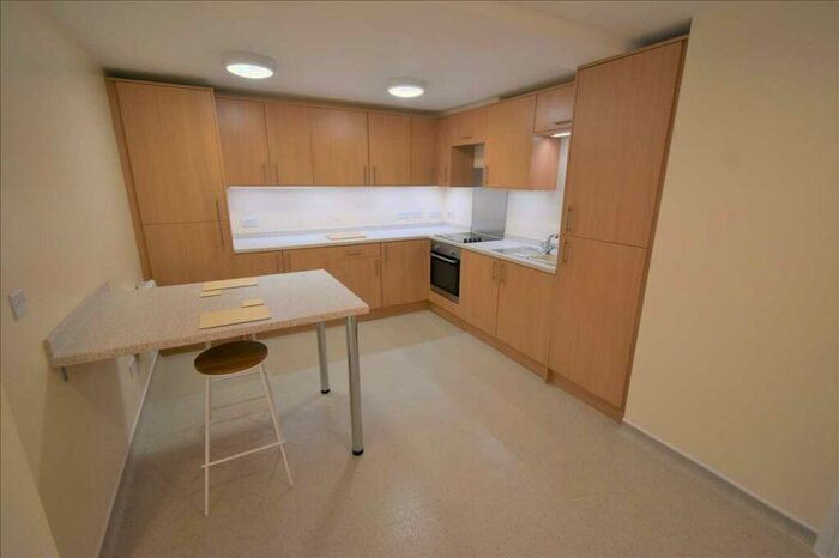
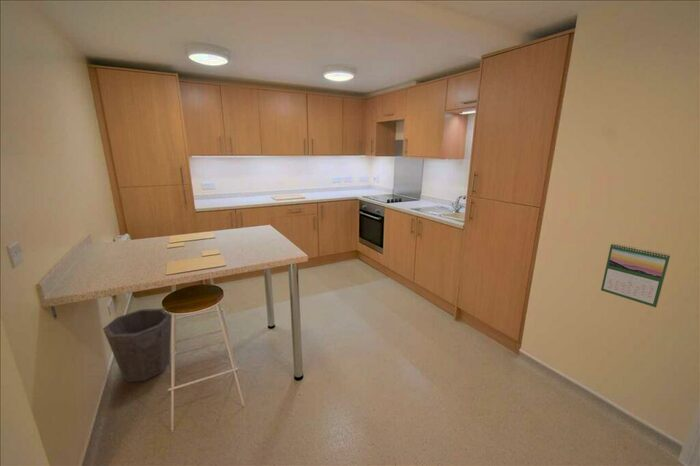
+ calendar (633, 273)
+ waste bin (142, 345)
